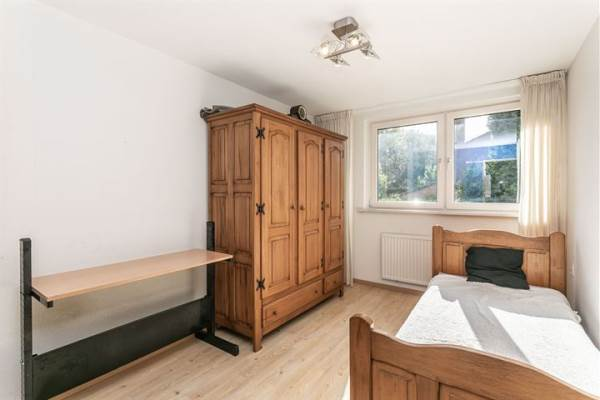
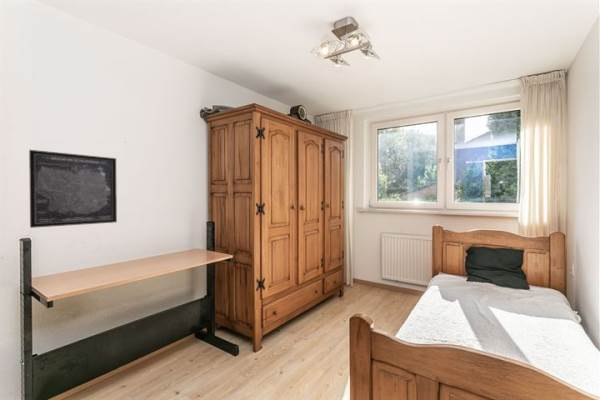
+ wall art (77, 189)
